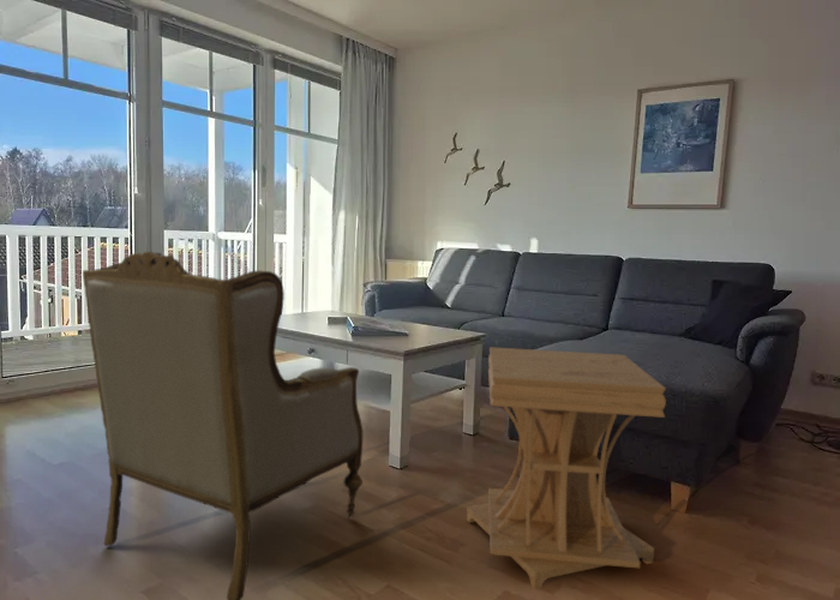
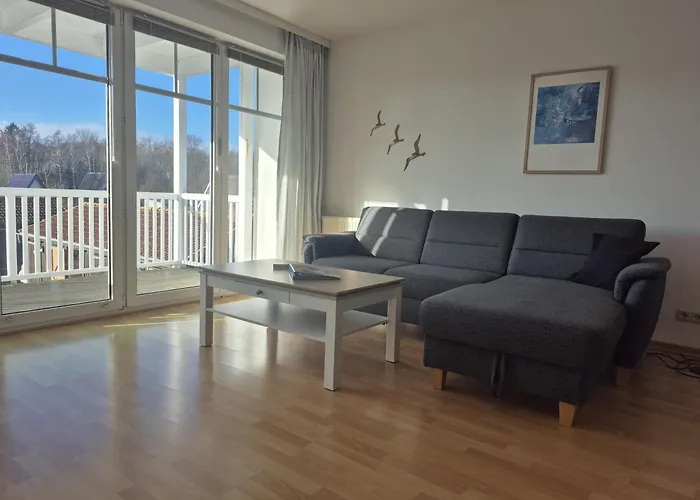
- armchair (236, 395)
- side table (559, 454)
